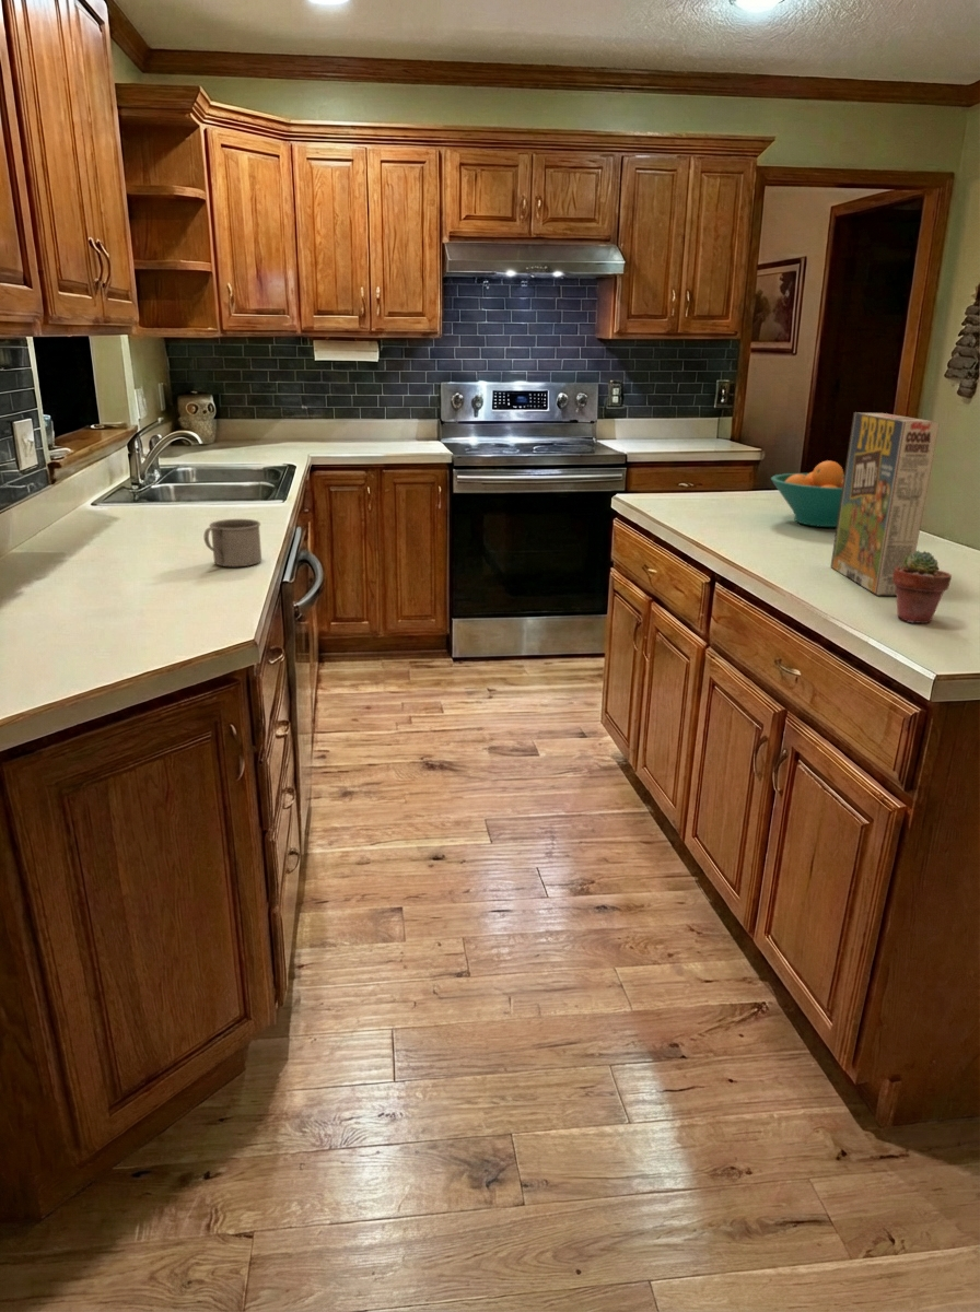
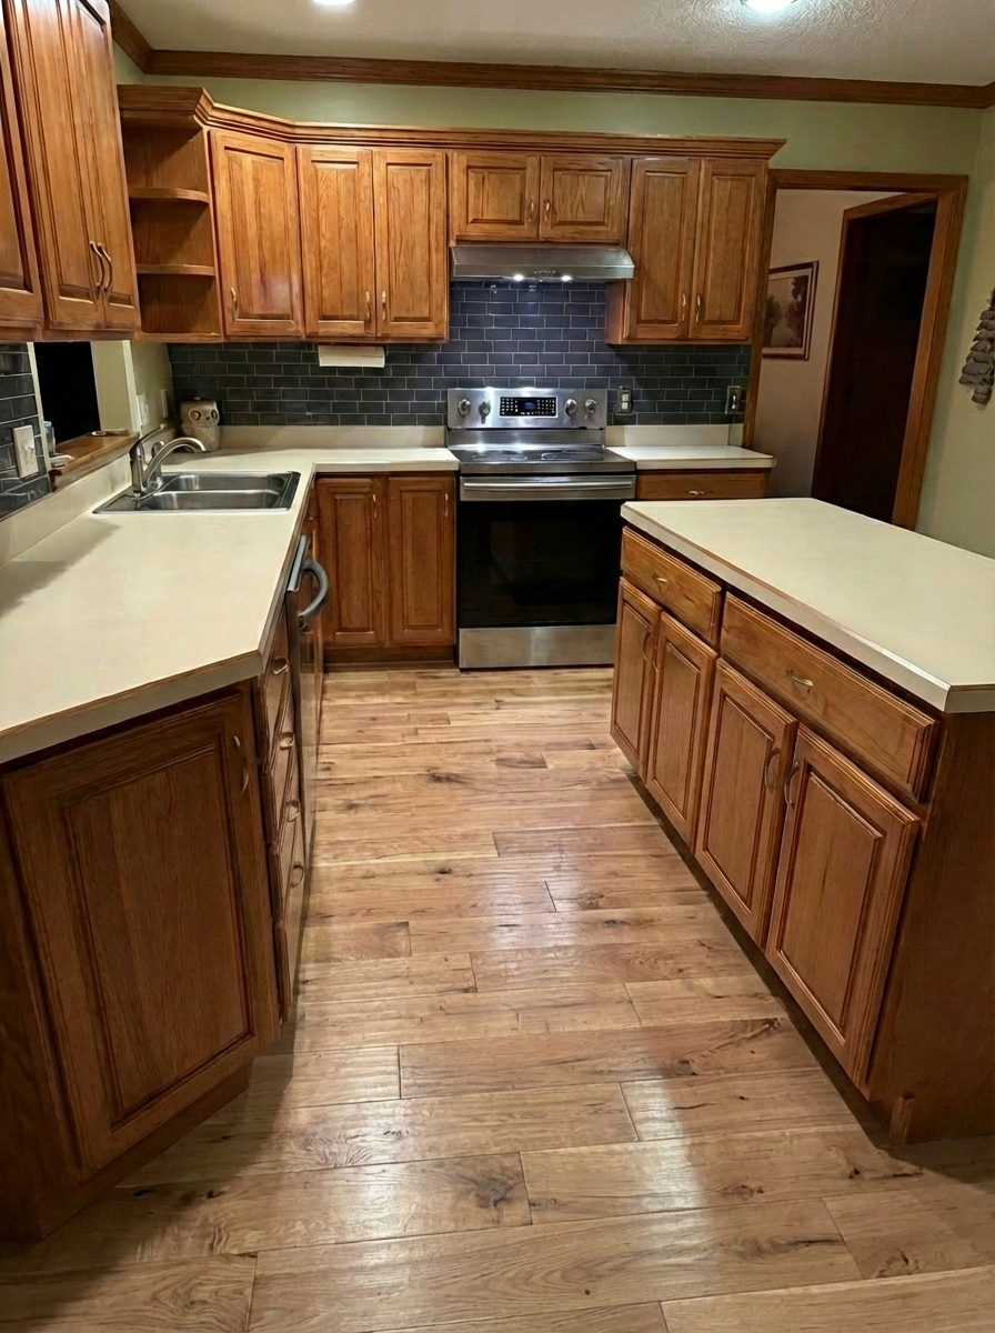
- mug (233, 542)
- fruit bowl (825, 492)
- cereal box (879, 501)
- potted succulent (920, 585)
